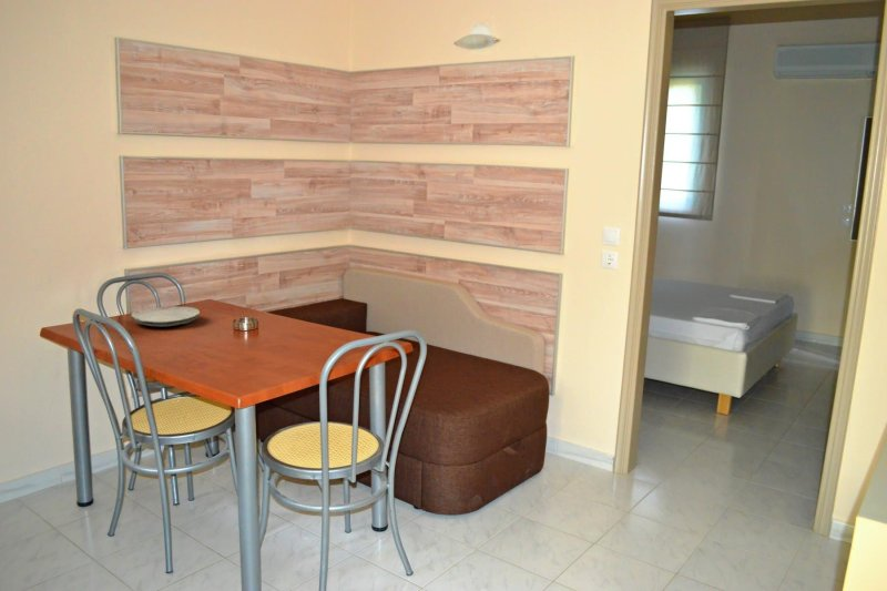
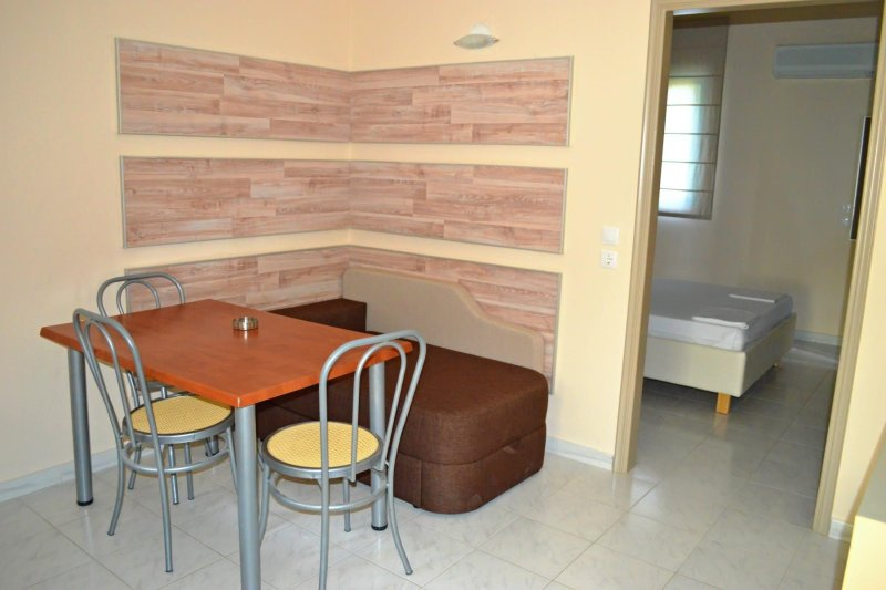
- plate (165, 316)
